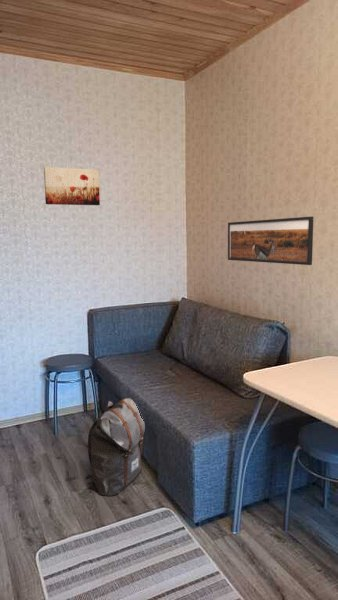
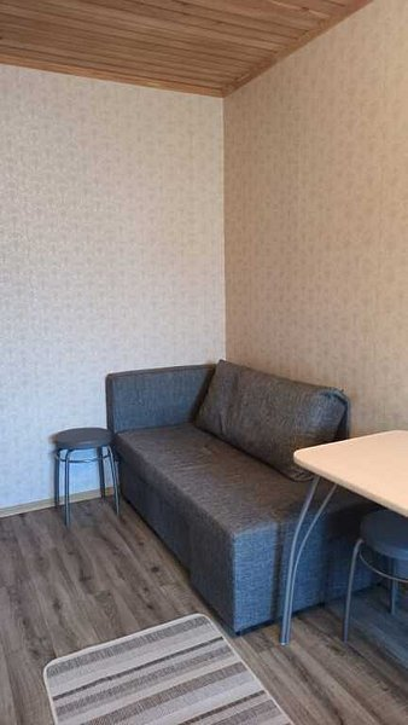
- backpack (115, 441)
- wall art (72, 186)
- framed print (264, 241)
